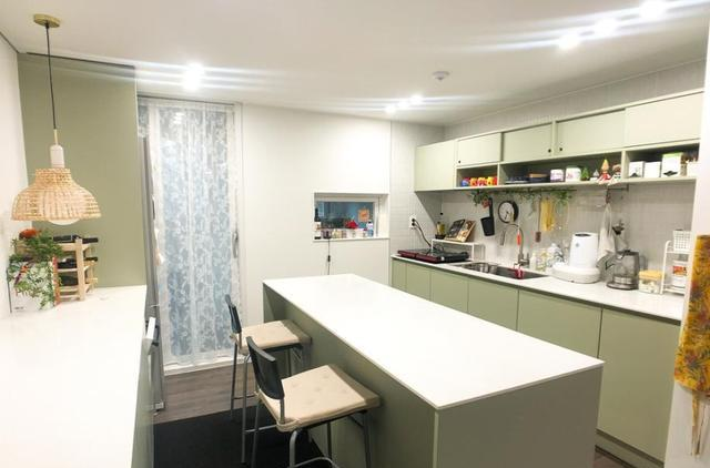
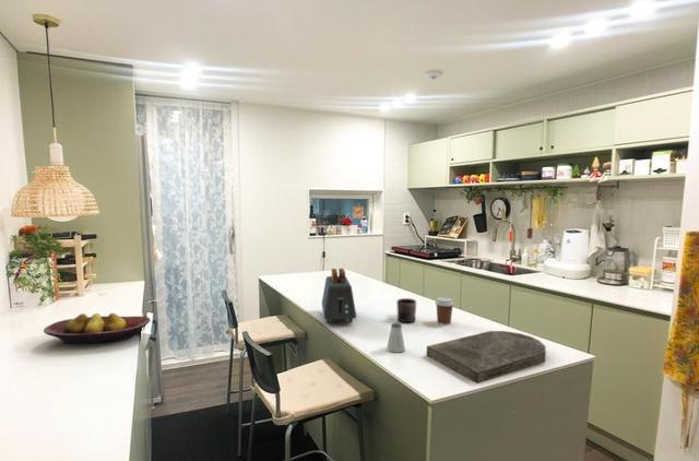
+ mug (403, 309)
+ cutting board (493, 351)
+ fruit bowl (98, 324)
+ toaster (337, 293)
+ coffee cup (443, 310)
+ saltshaker (395, 335)
